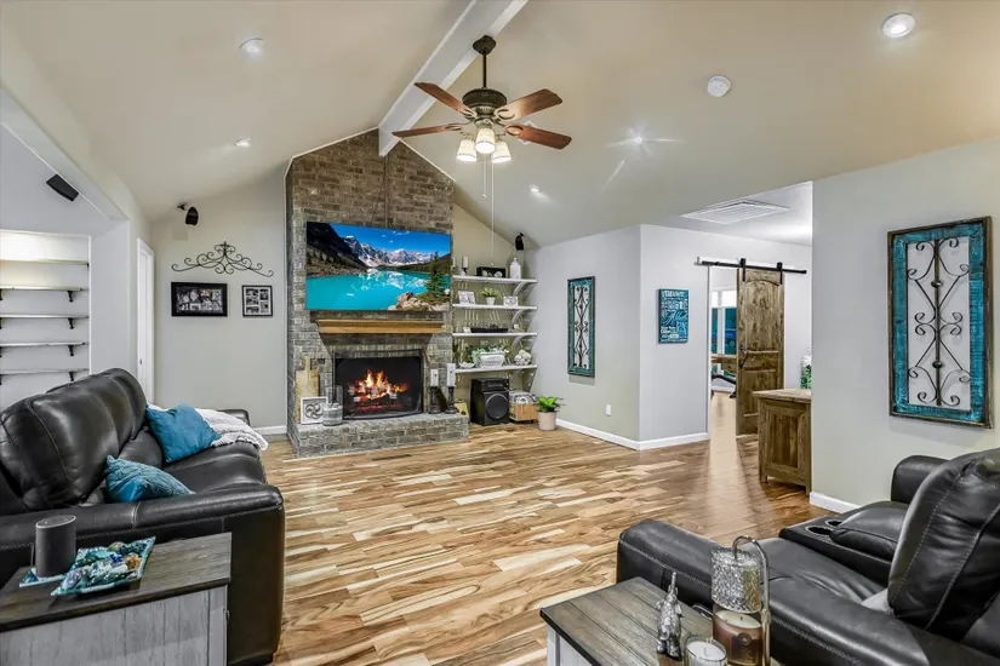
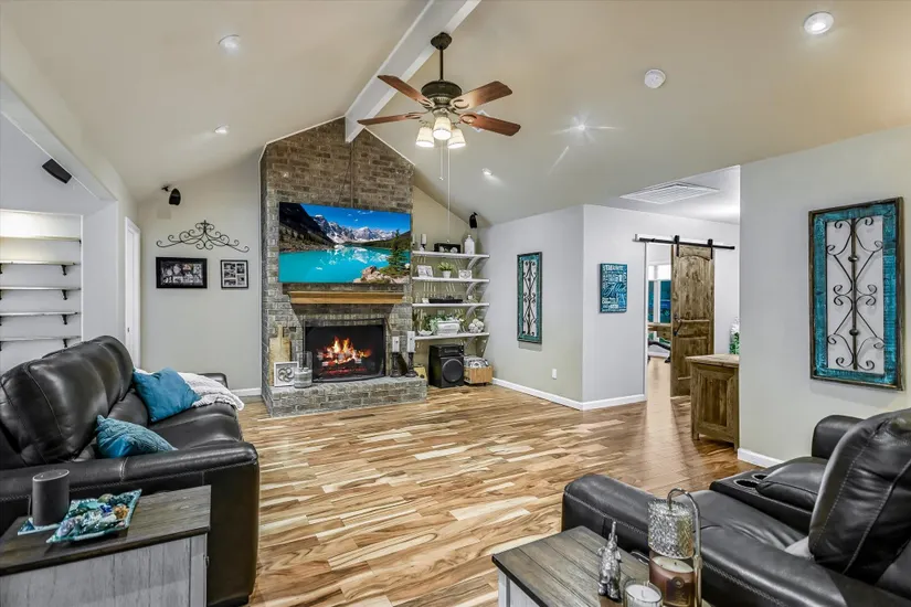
- potted plant (549, 414)
